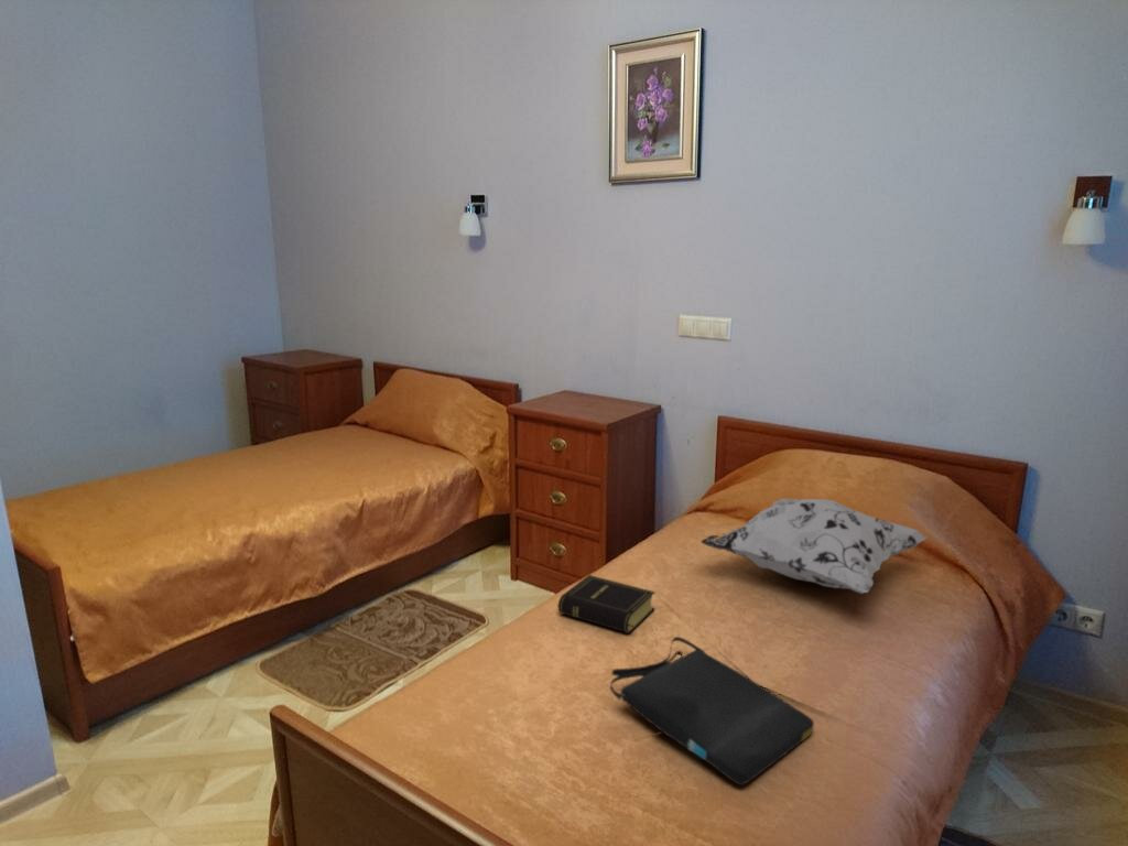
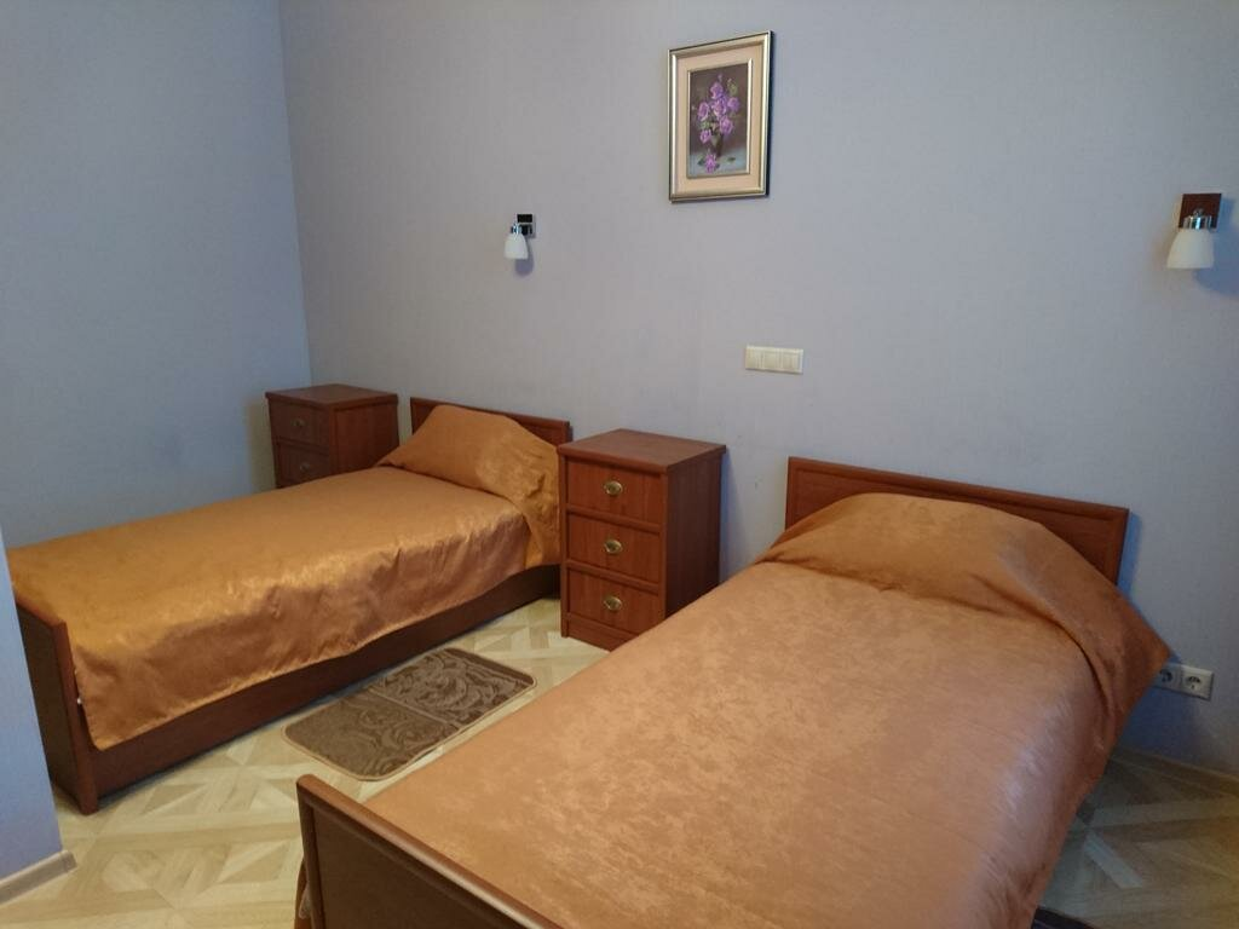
- decorative pillow (814, 540)
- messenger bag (704, 701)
- book (609, 604)
